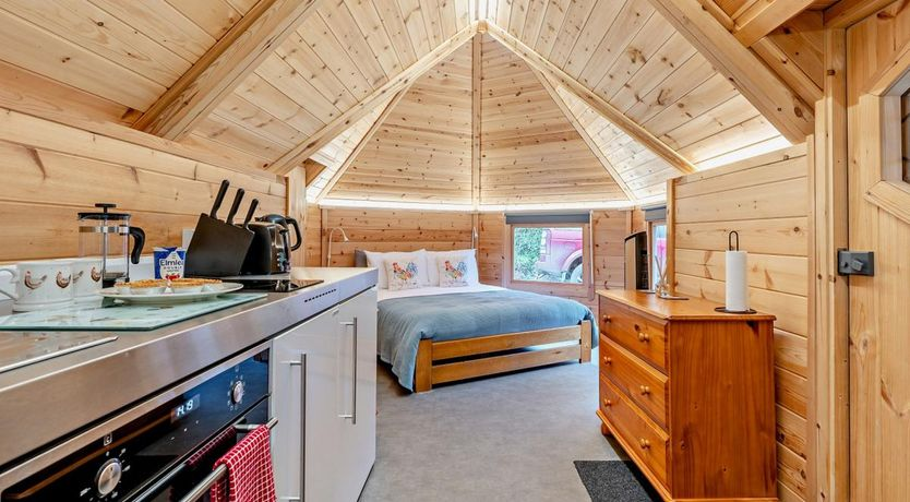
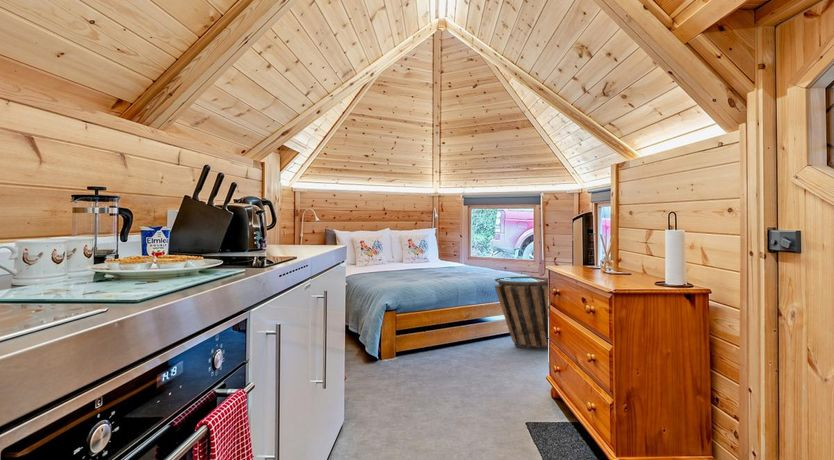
+ basket (525, 311)
